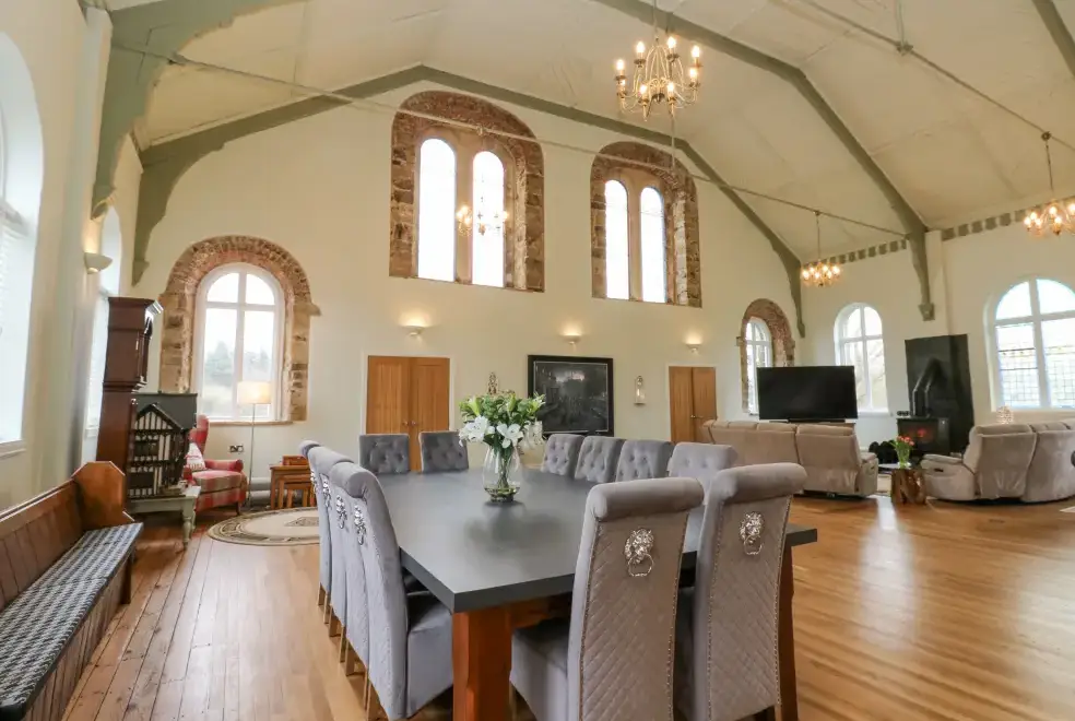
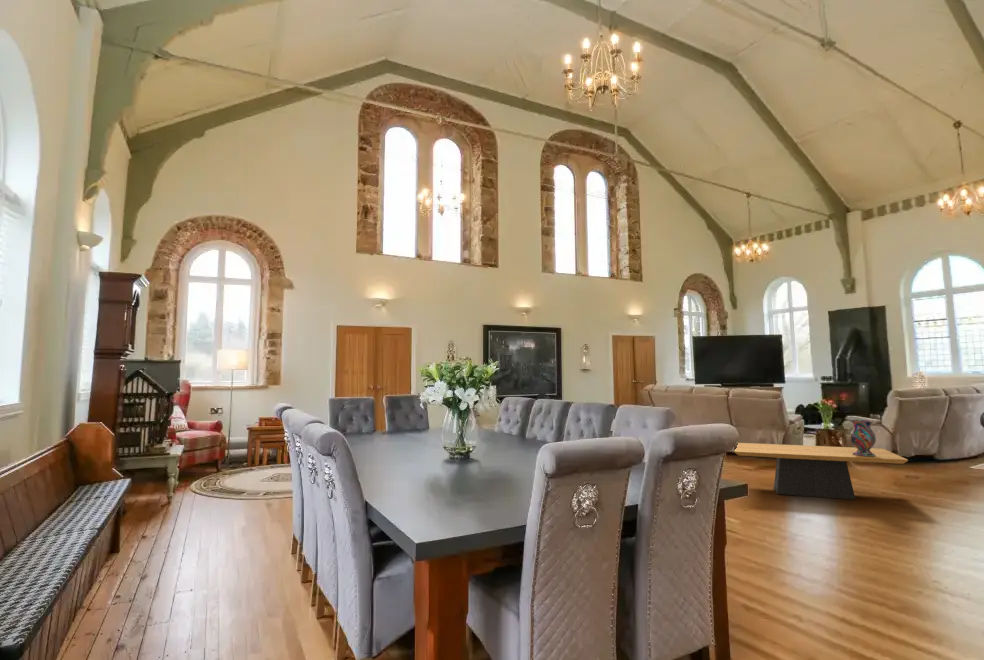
+ coffee table (811, 471)
+ vase (862, 437)
